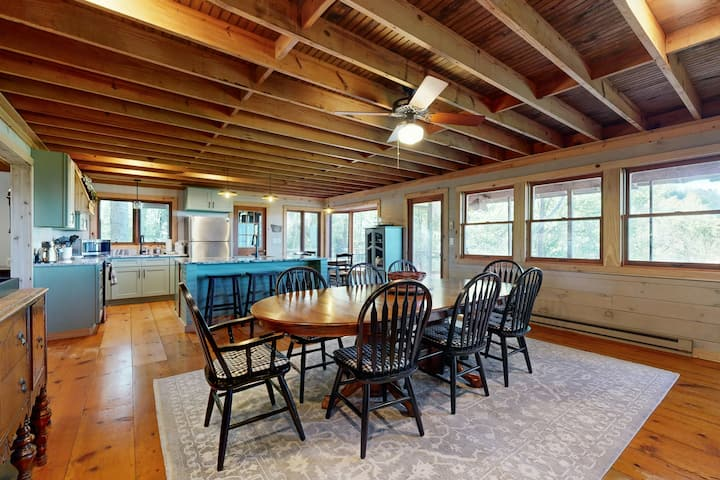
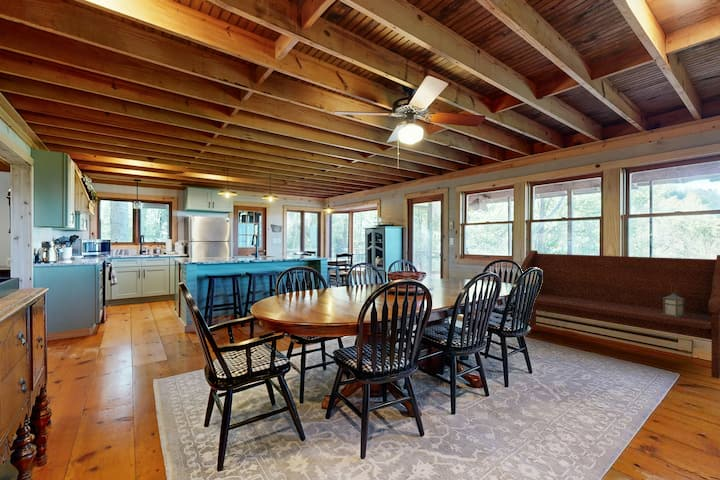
+ bench (602, 299)
+ lantern (673, 298)
